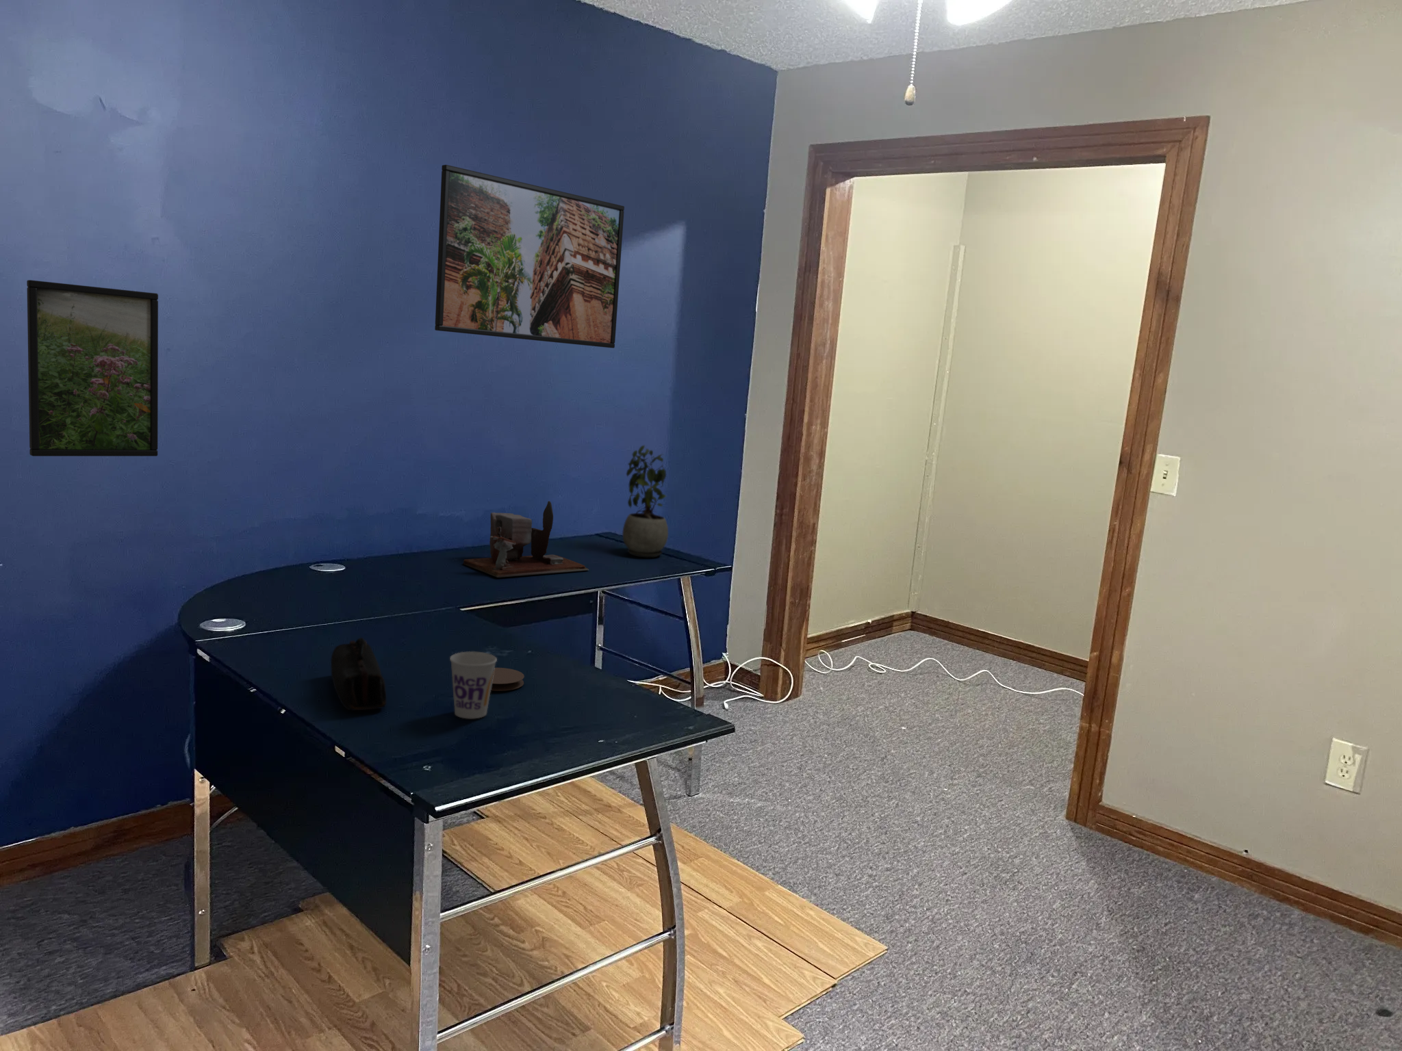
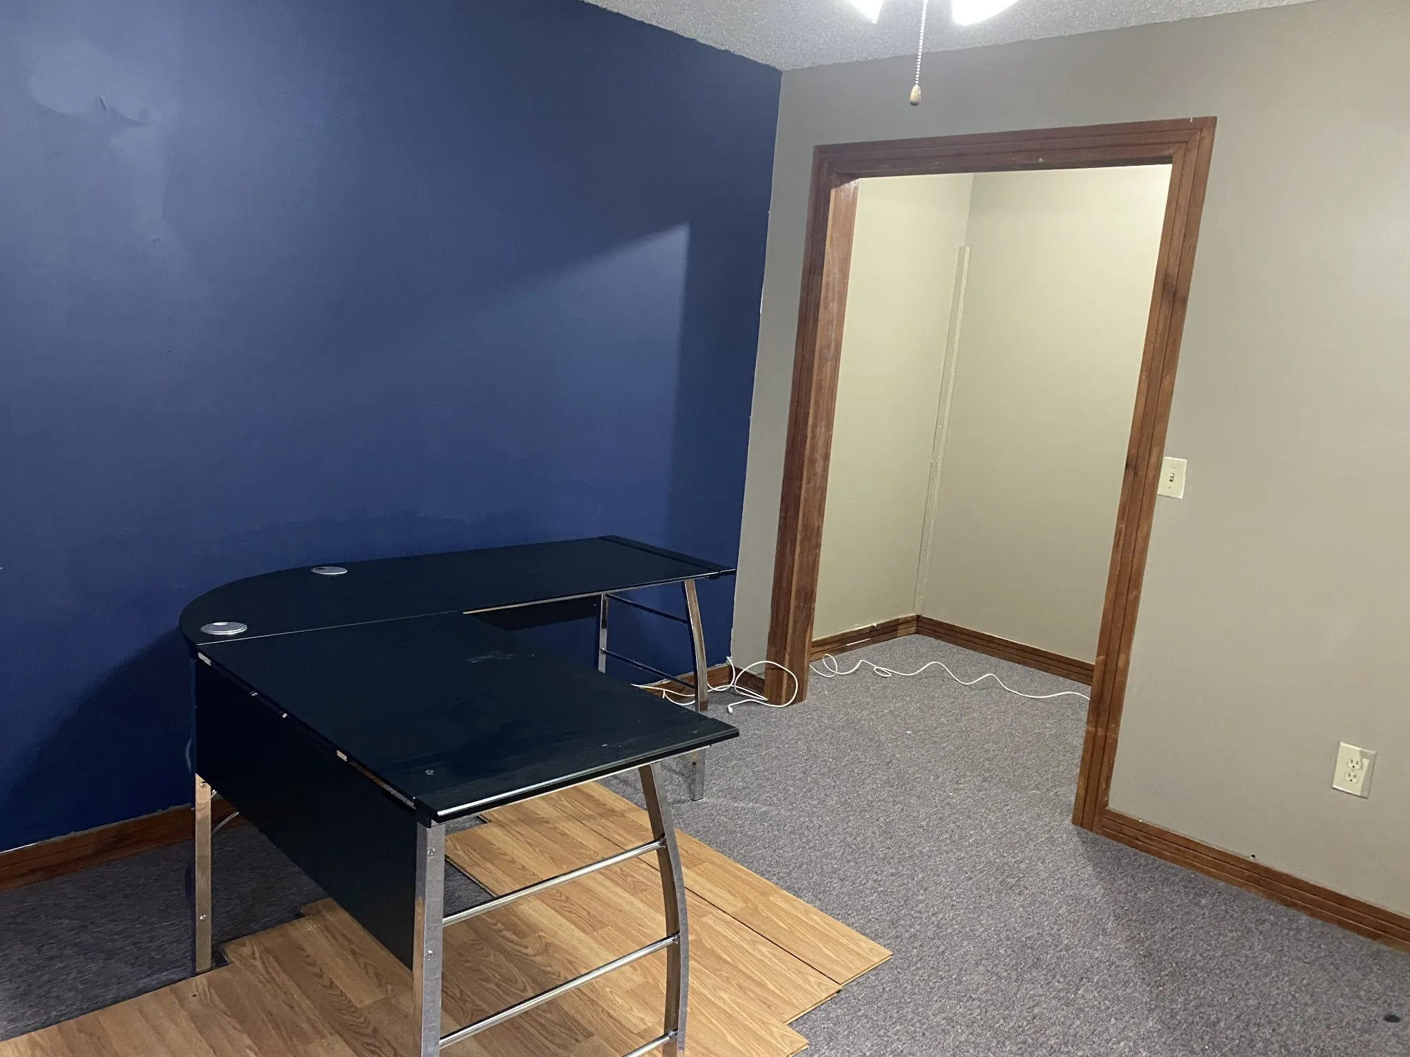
- desk organizer (528, 533)
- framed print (535, 264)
- potted plant (648, 501)
- pencil case (358, 665)
- cup (471, 686)
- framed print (95, 372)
- coaster (497, 679)
